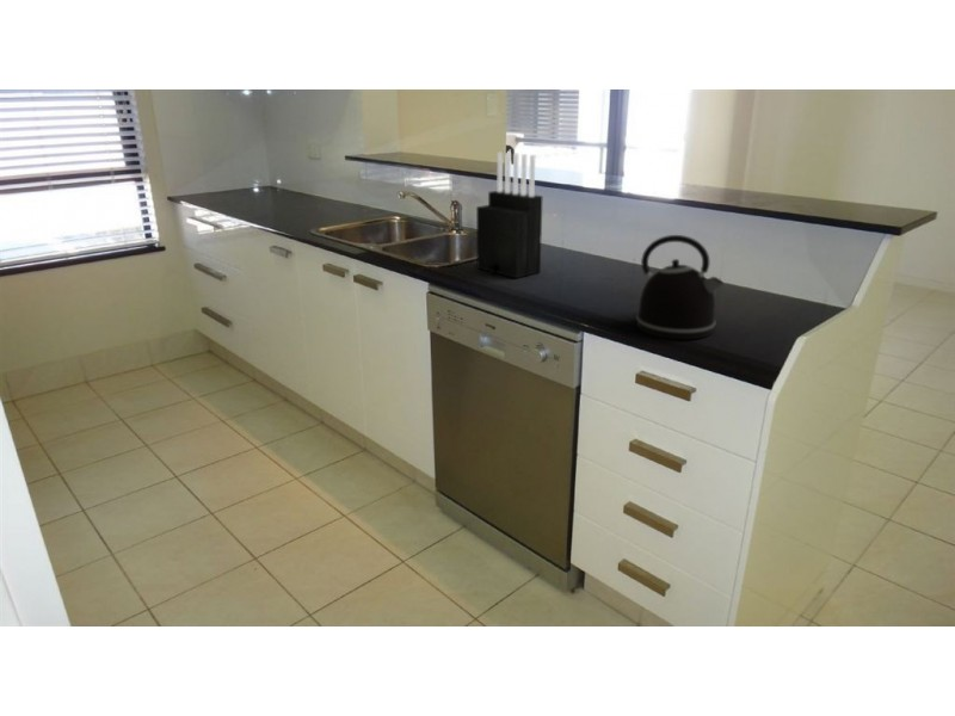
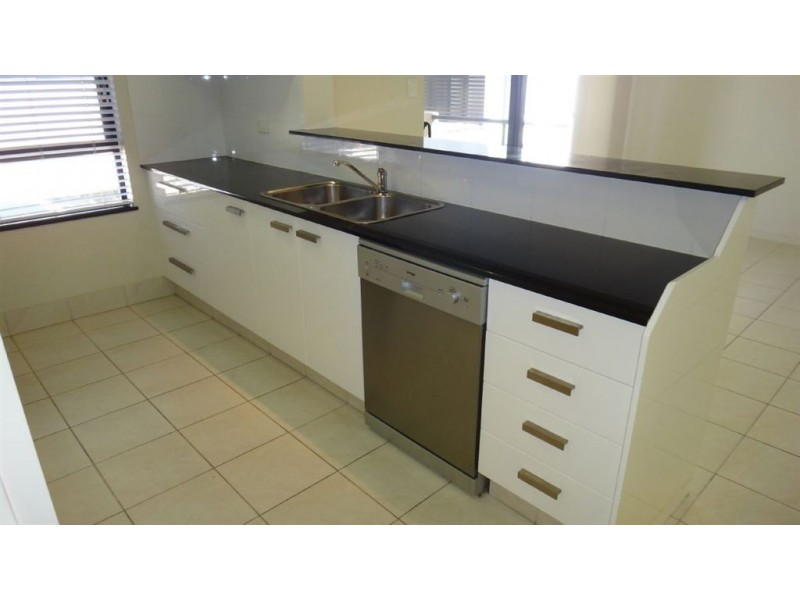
- kettle (678, 282)
- knife block (506, 214)
